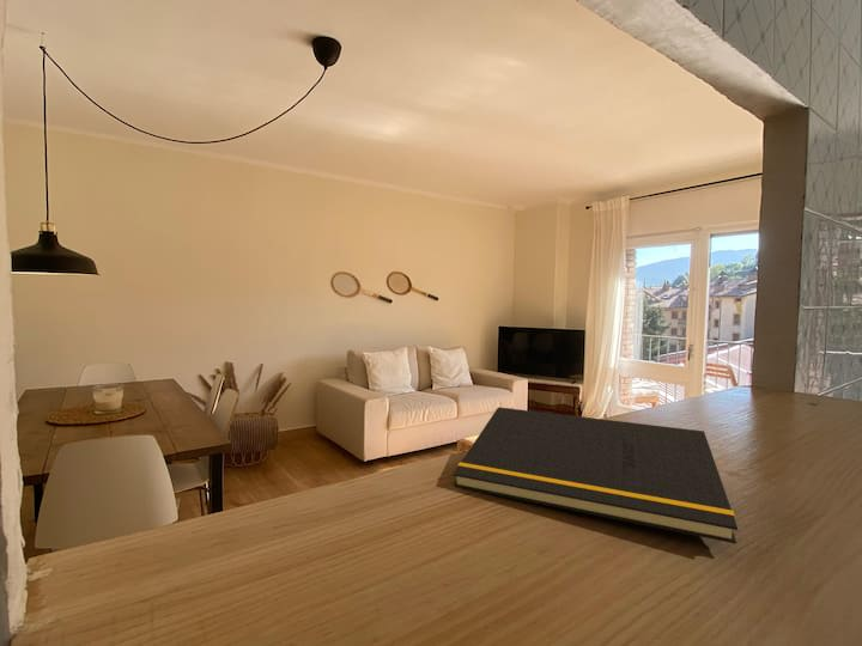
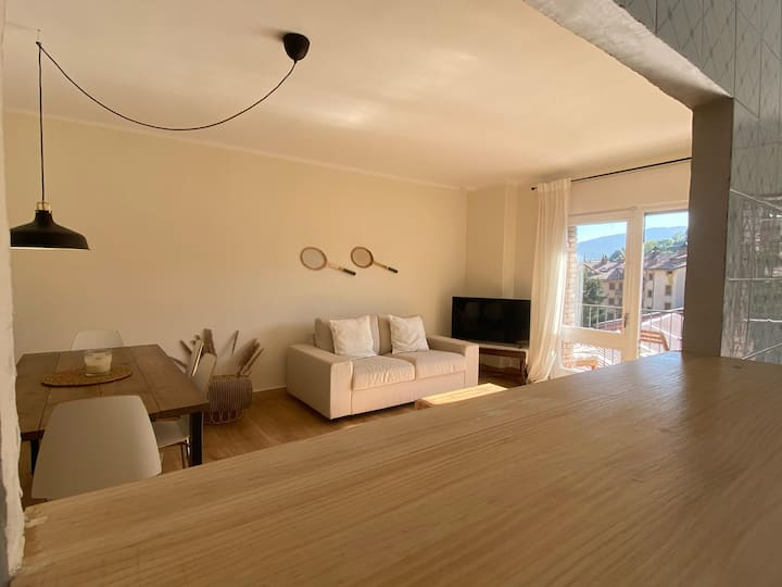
- notepad (585, 457)
